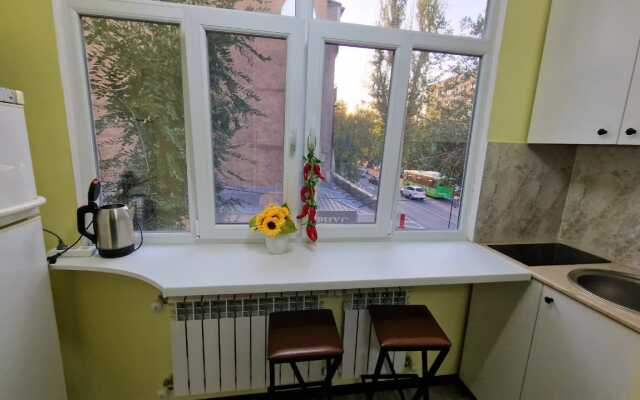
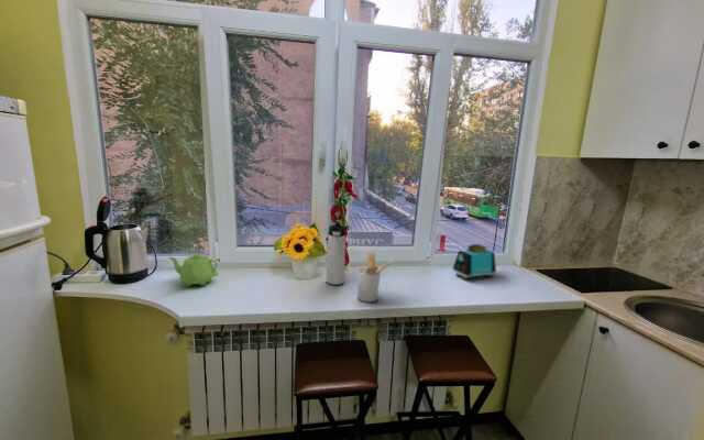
+ utensil holder (374, 277)
+ toaster (475, 260)
+ thermos bottle (336, 254)
+ teapot (191, 270)
